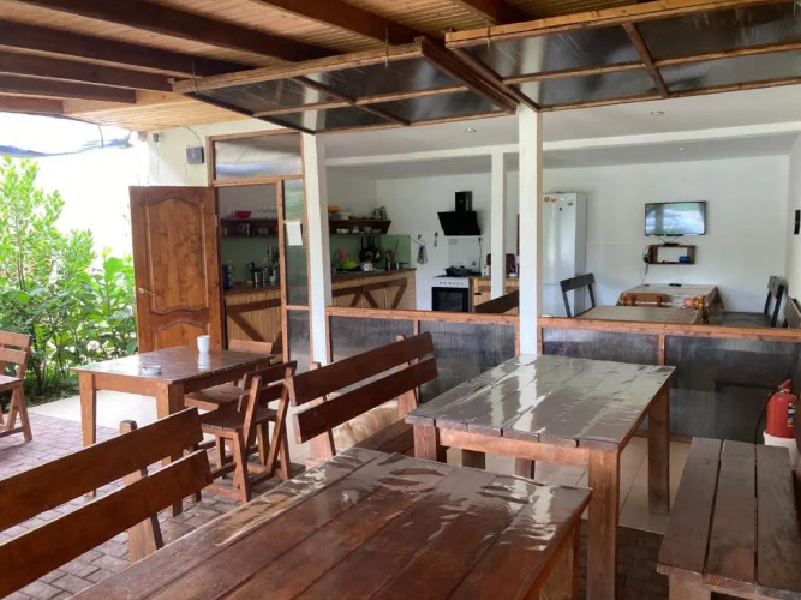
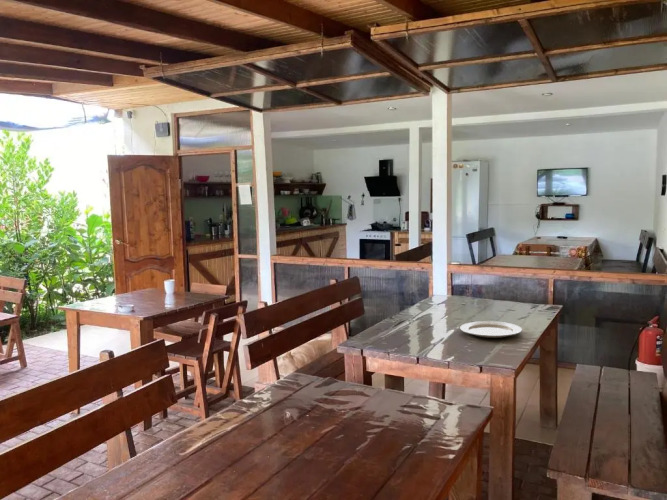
+ chinaware (490, 330)
